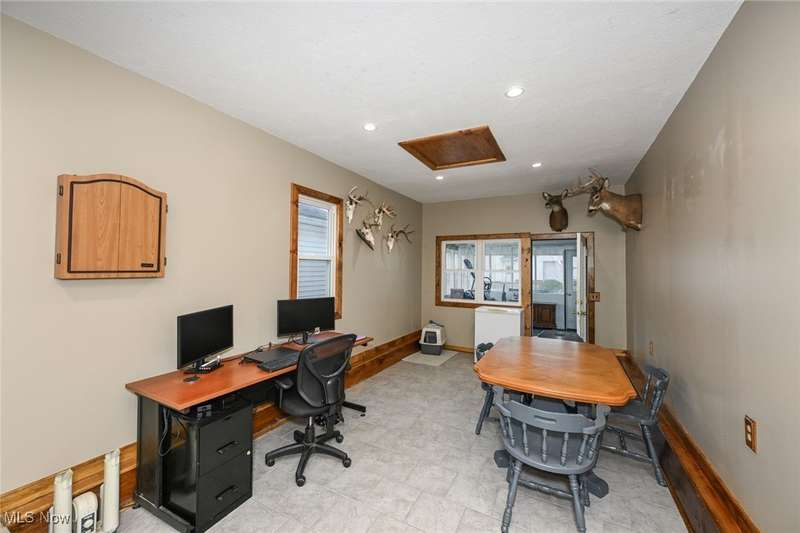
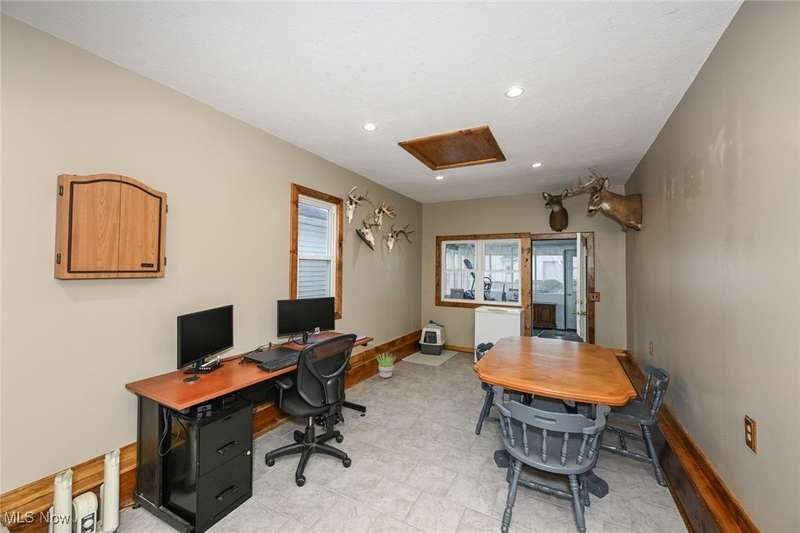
+ potted plant (386, 365)
